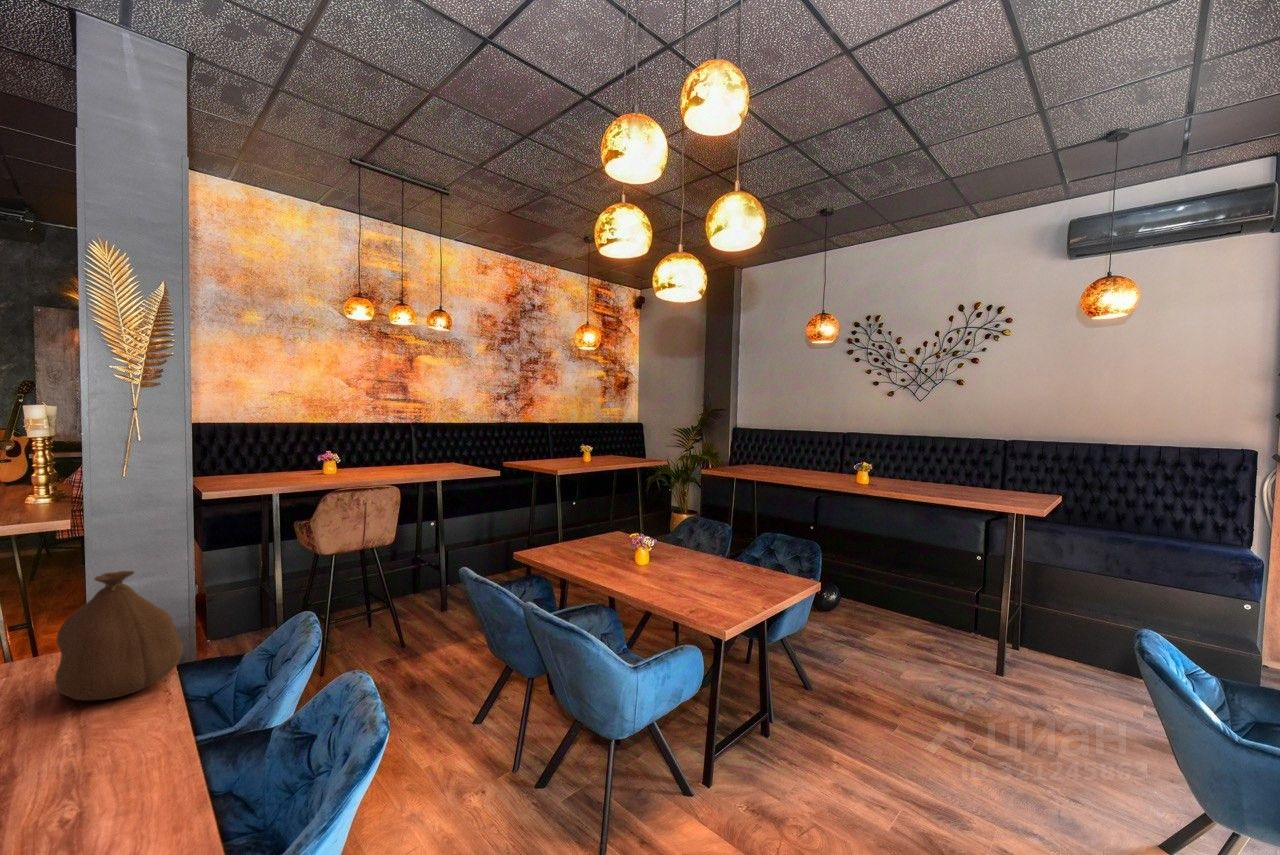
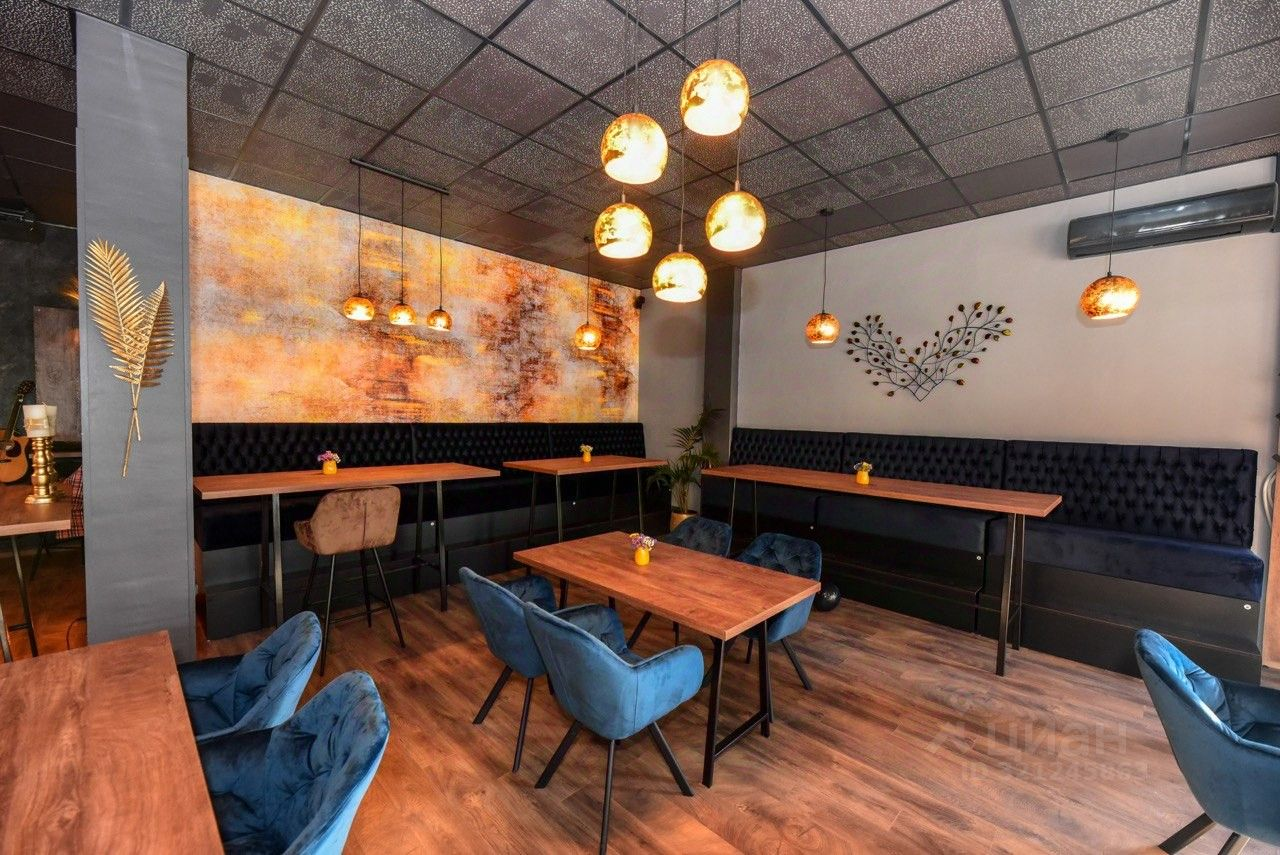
- bag (114, 629)
